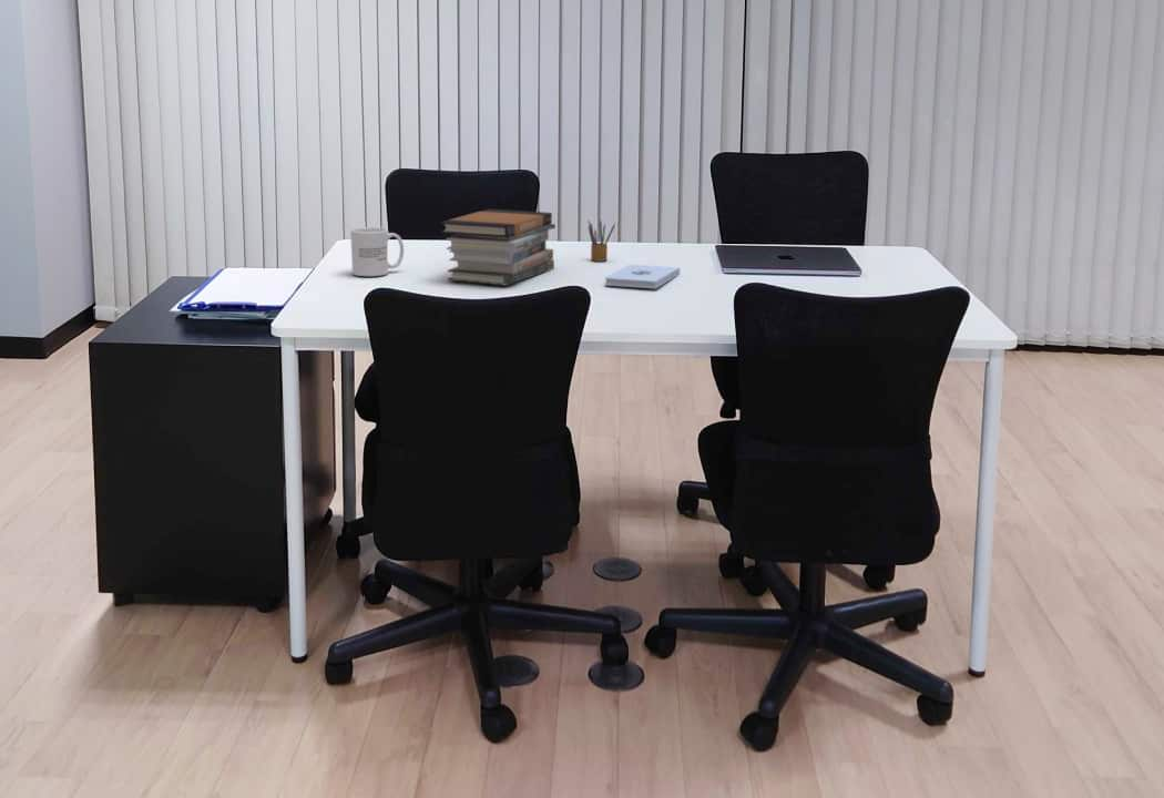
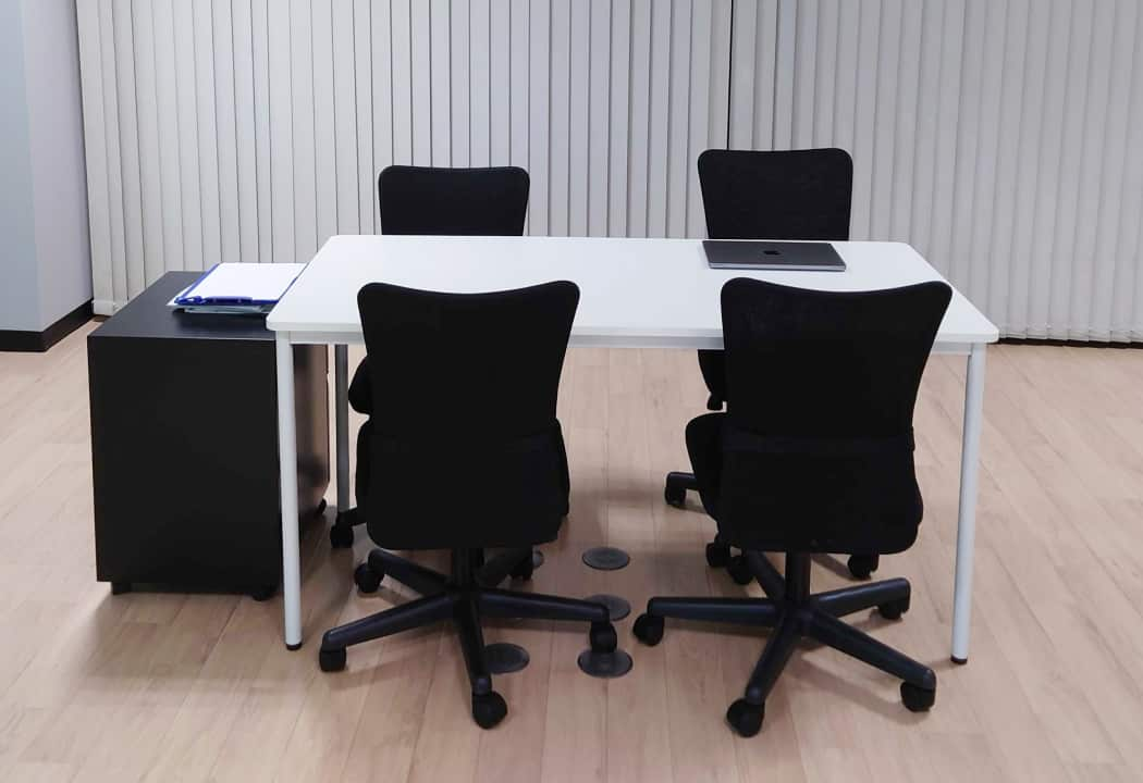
- mug (375, 250)
- notepad (642, 276)
- book stack (499, 246)
- pencil box (601, 239)
